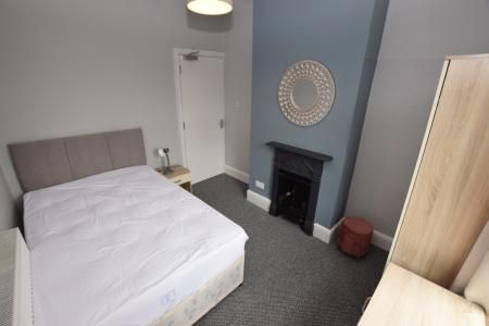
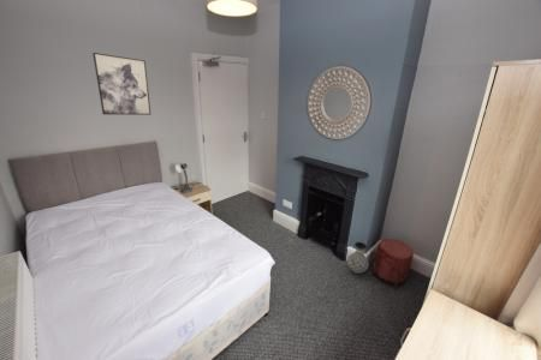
+ vase (358, 258)
+ wall art (124, 86)
